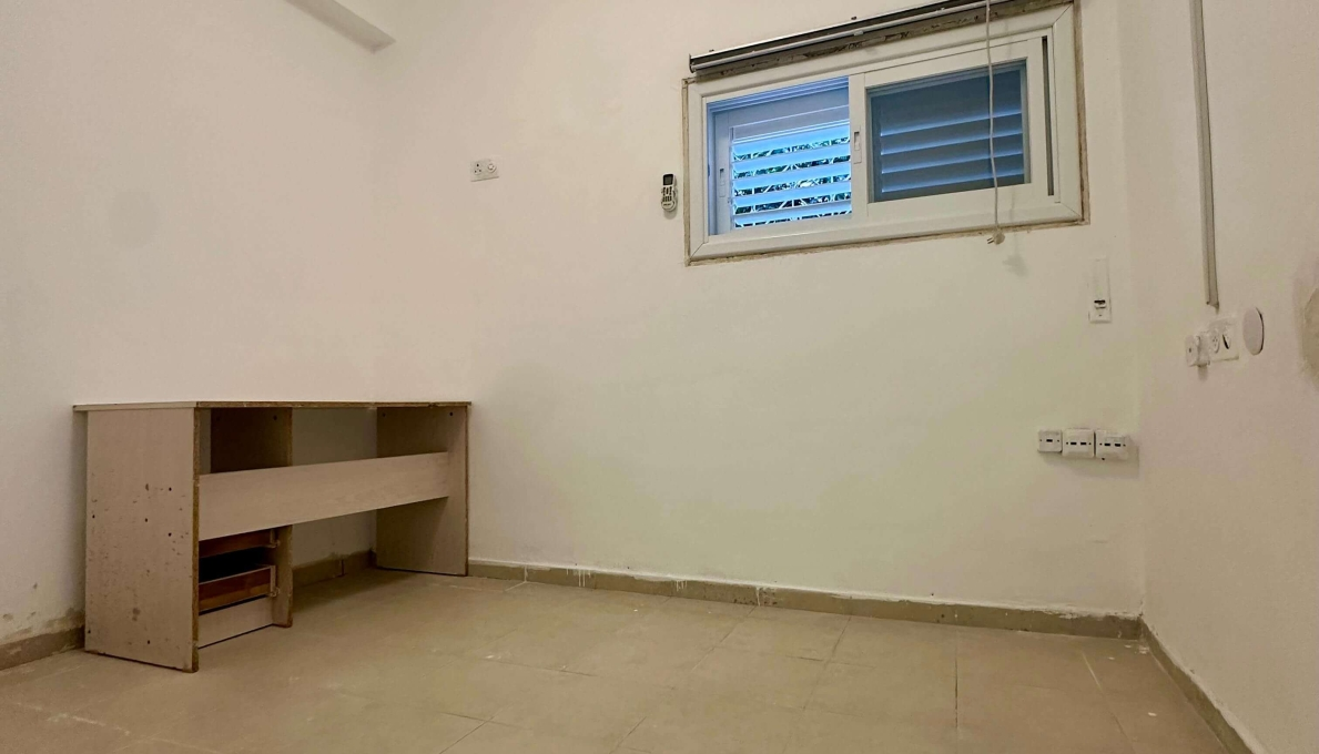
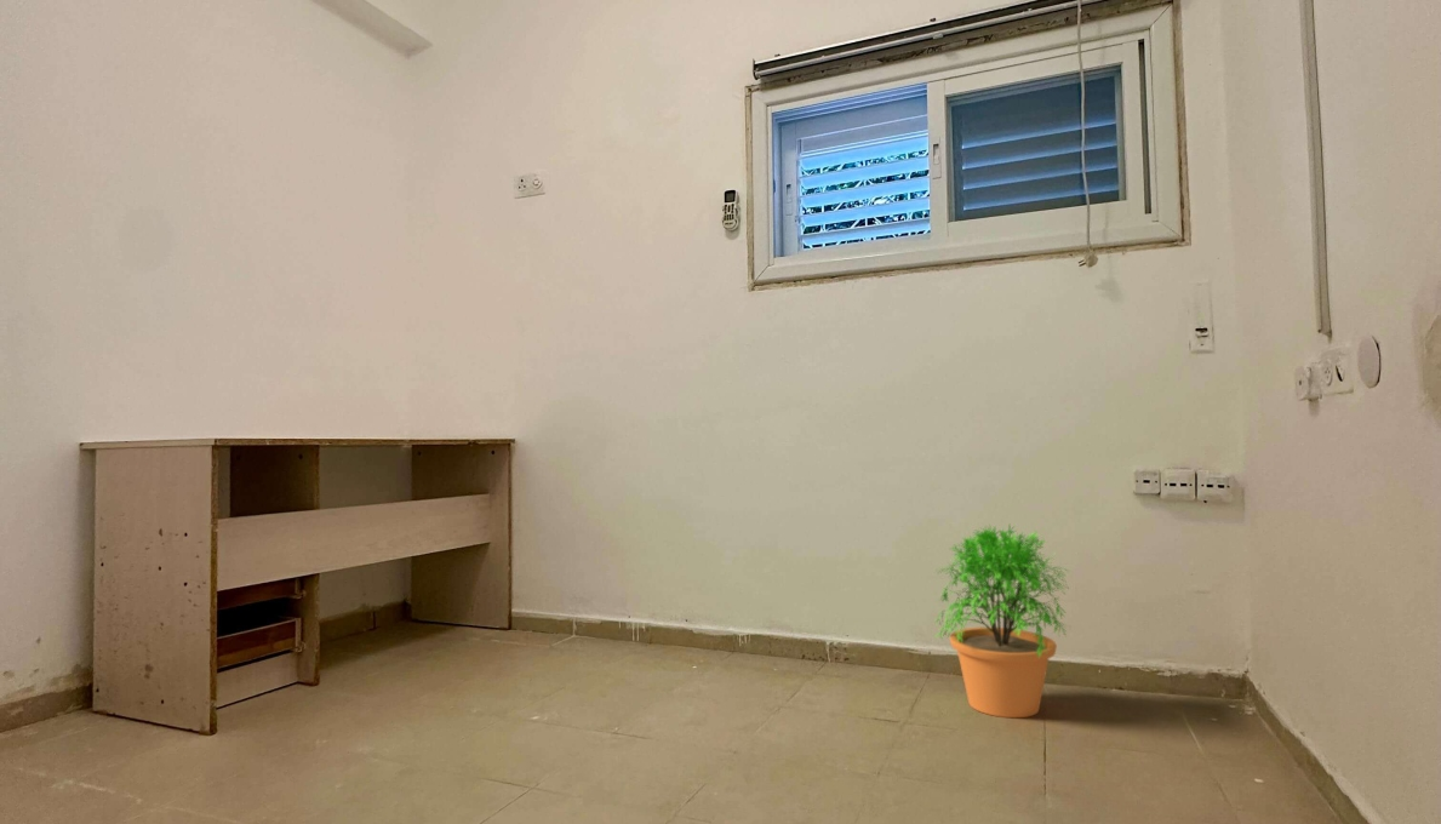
+ potted plant (999, 612)
